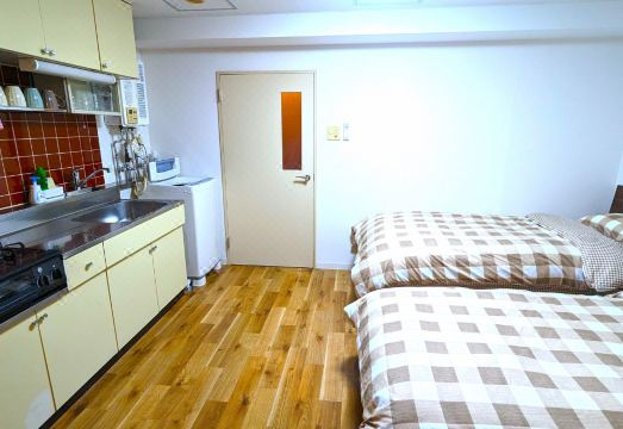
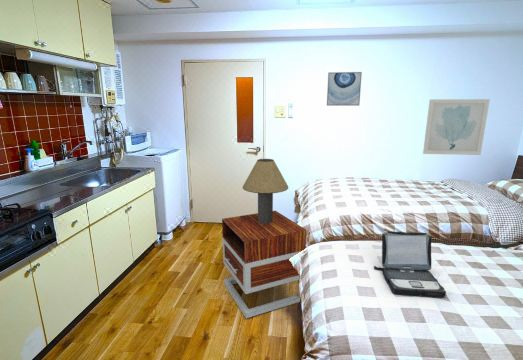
+ wall art (455, 127)
+ table lamp (265, 190)
+ laptop (410, 261)
+ wall art (343, 89)
+ nightstand (260, 259)
